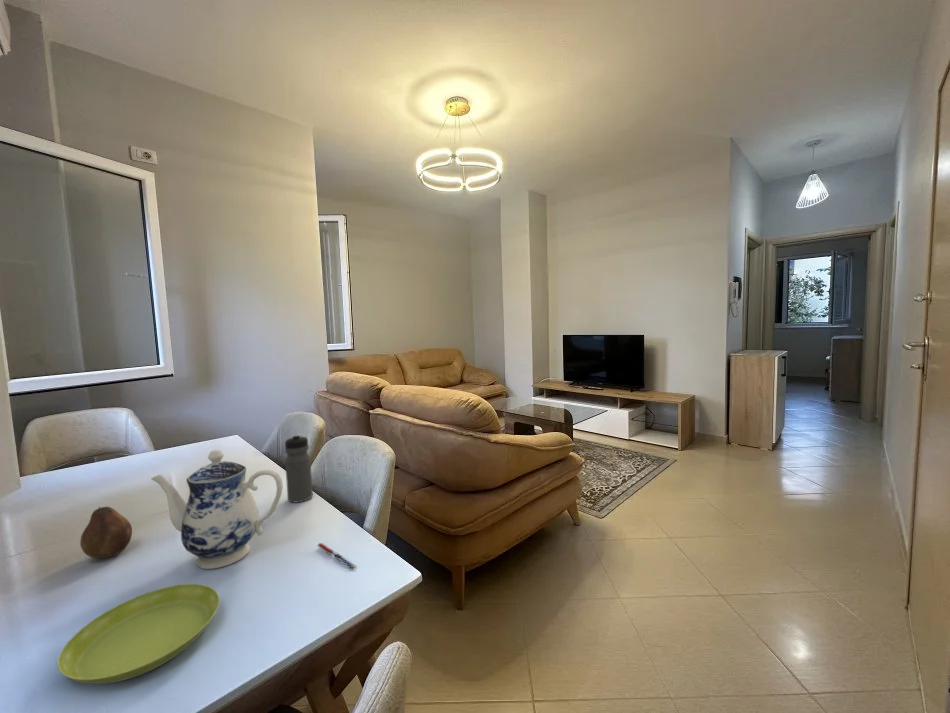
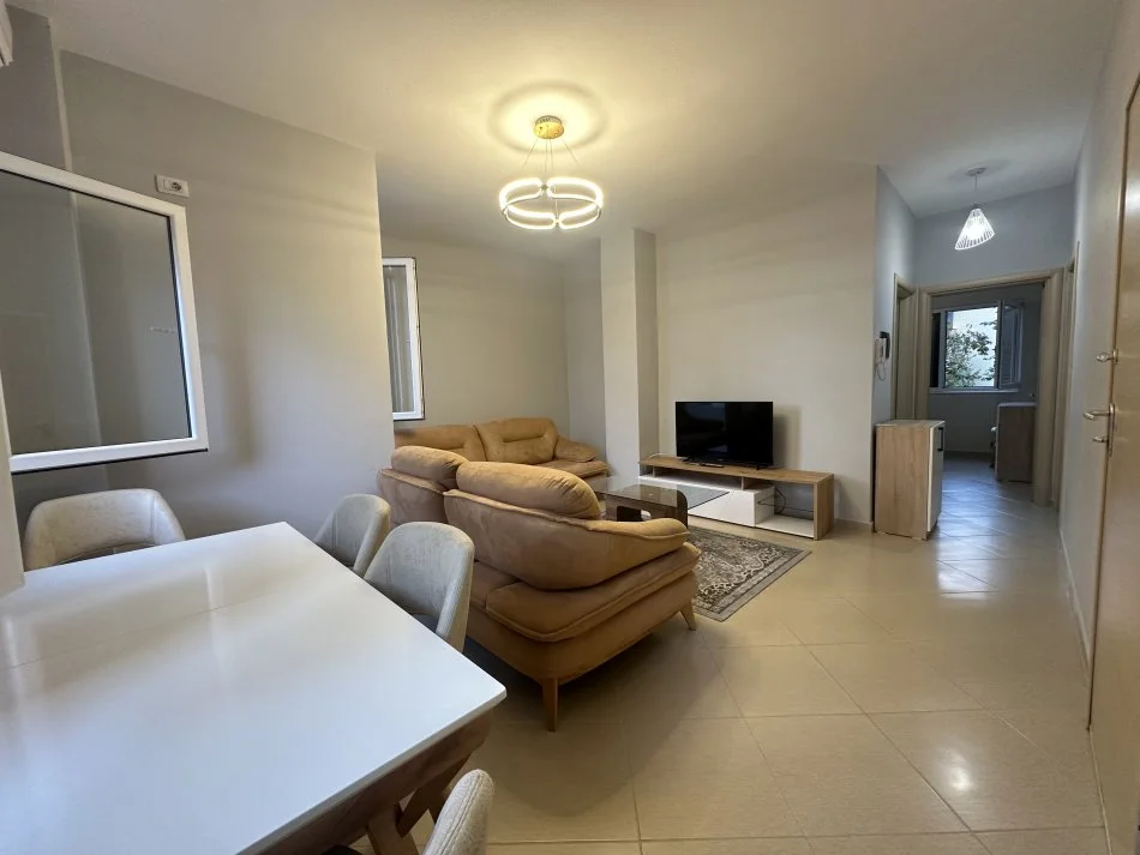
- saucer (147, 632)
- fruit (106, 530)
- water bottle (298, 466)
- pen (336, 554)
- teapot (219, 503)
